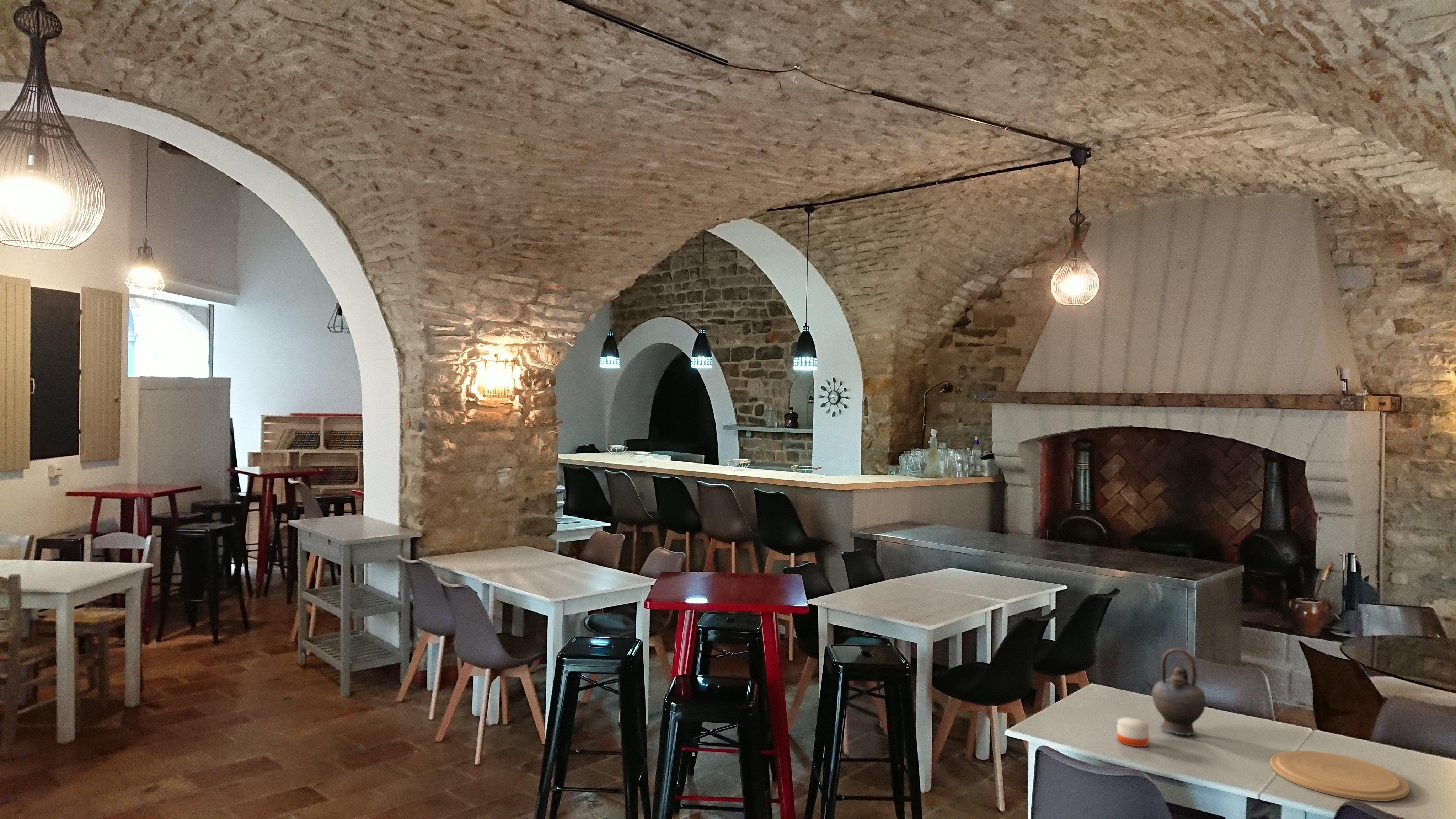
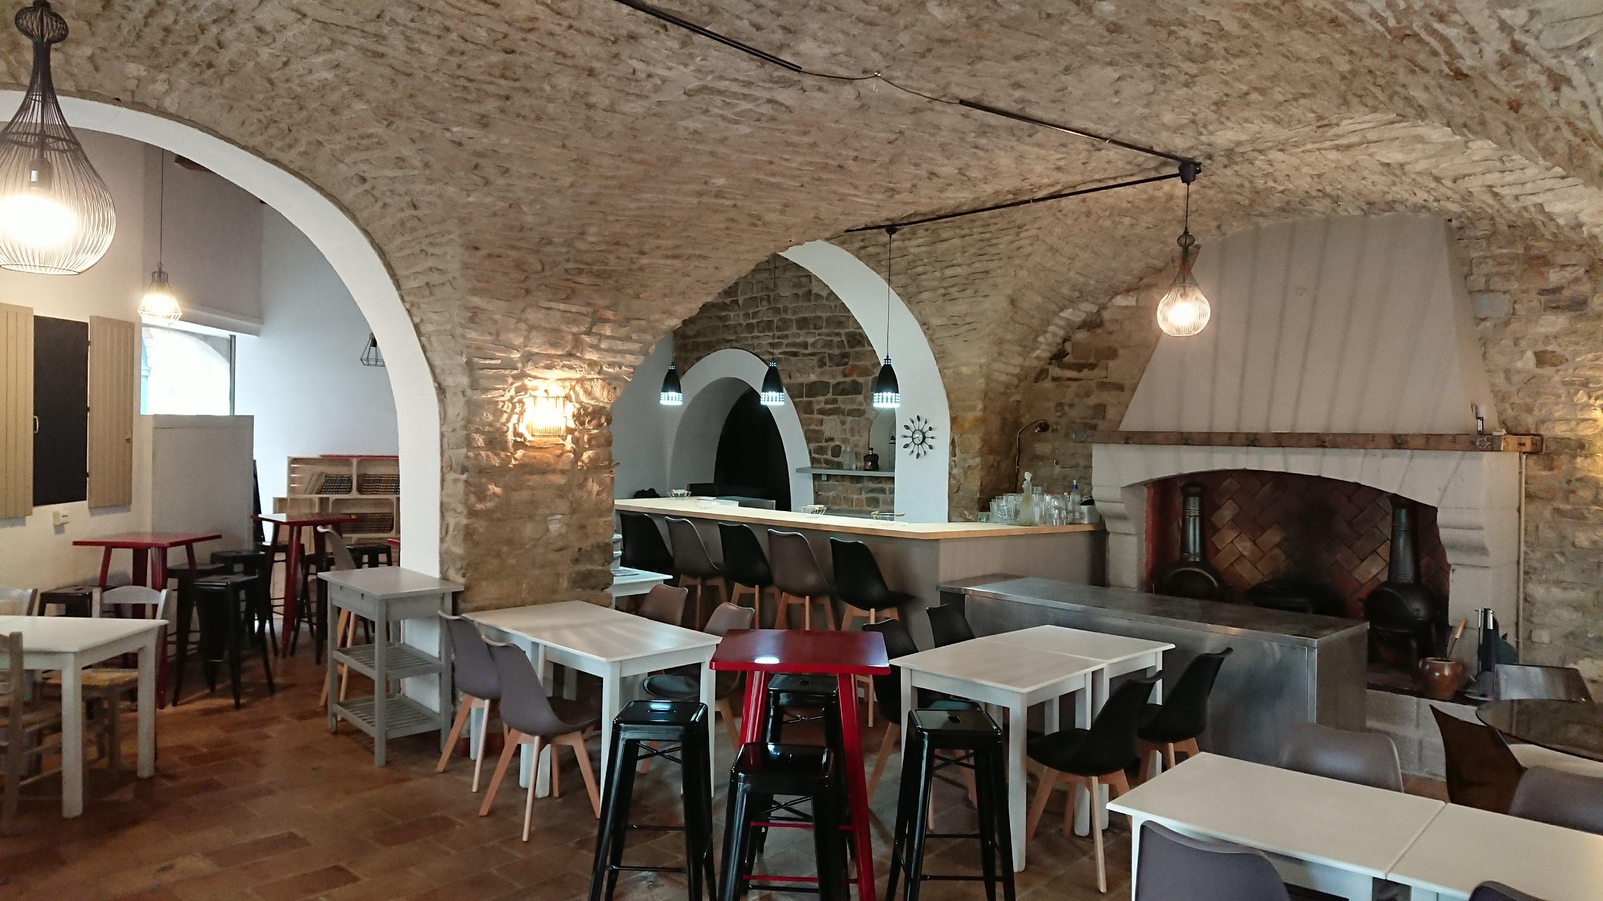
- plate (1337, 773)
- candle (1133, 722)
- teapot (1173, 689)
